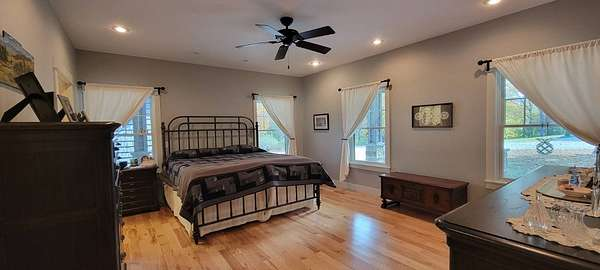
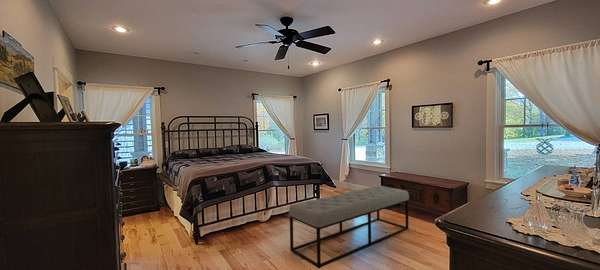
+ bench (354, 217)
